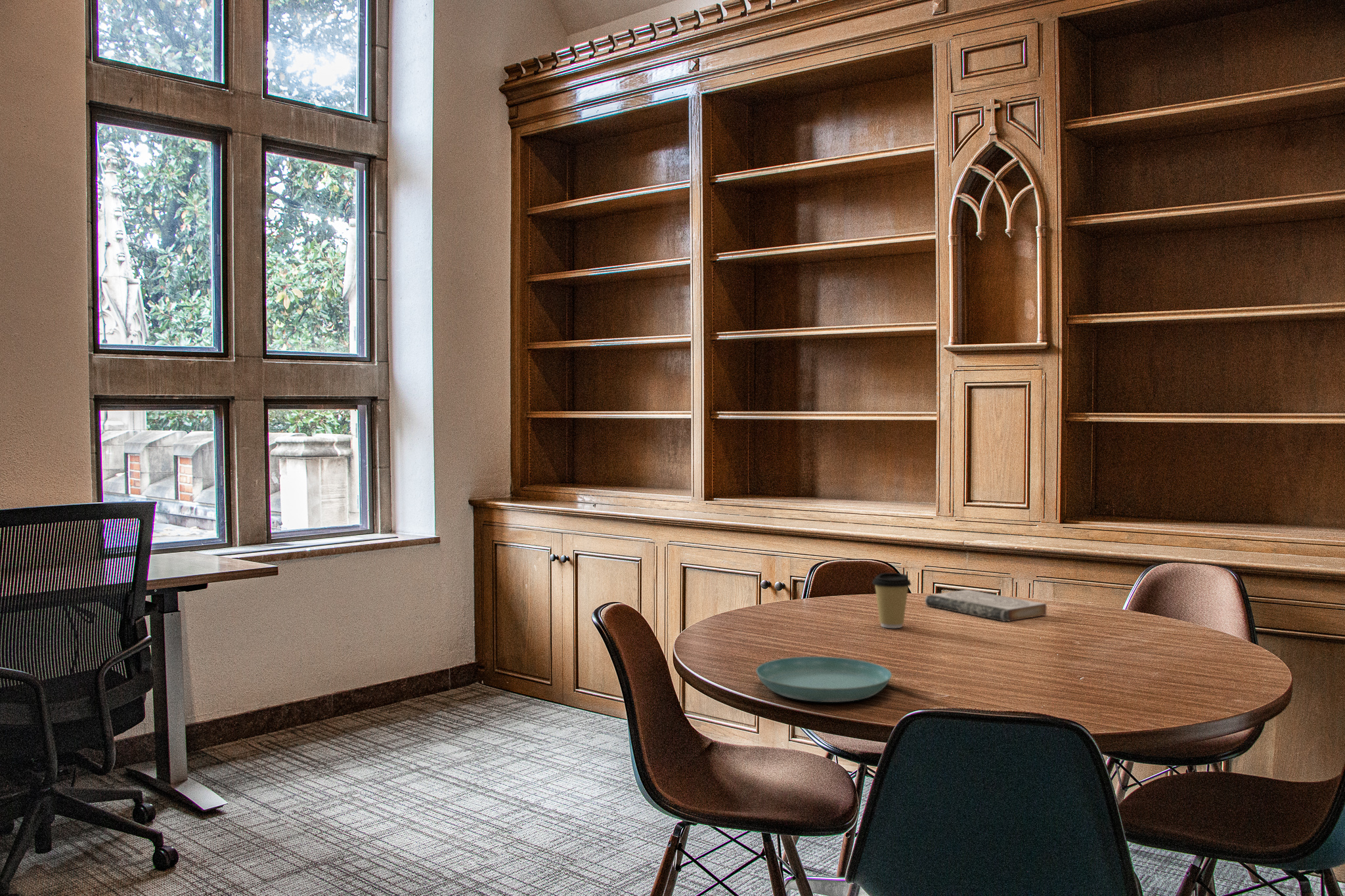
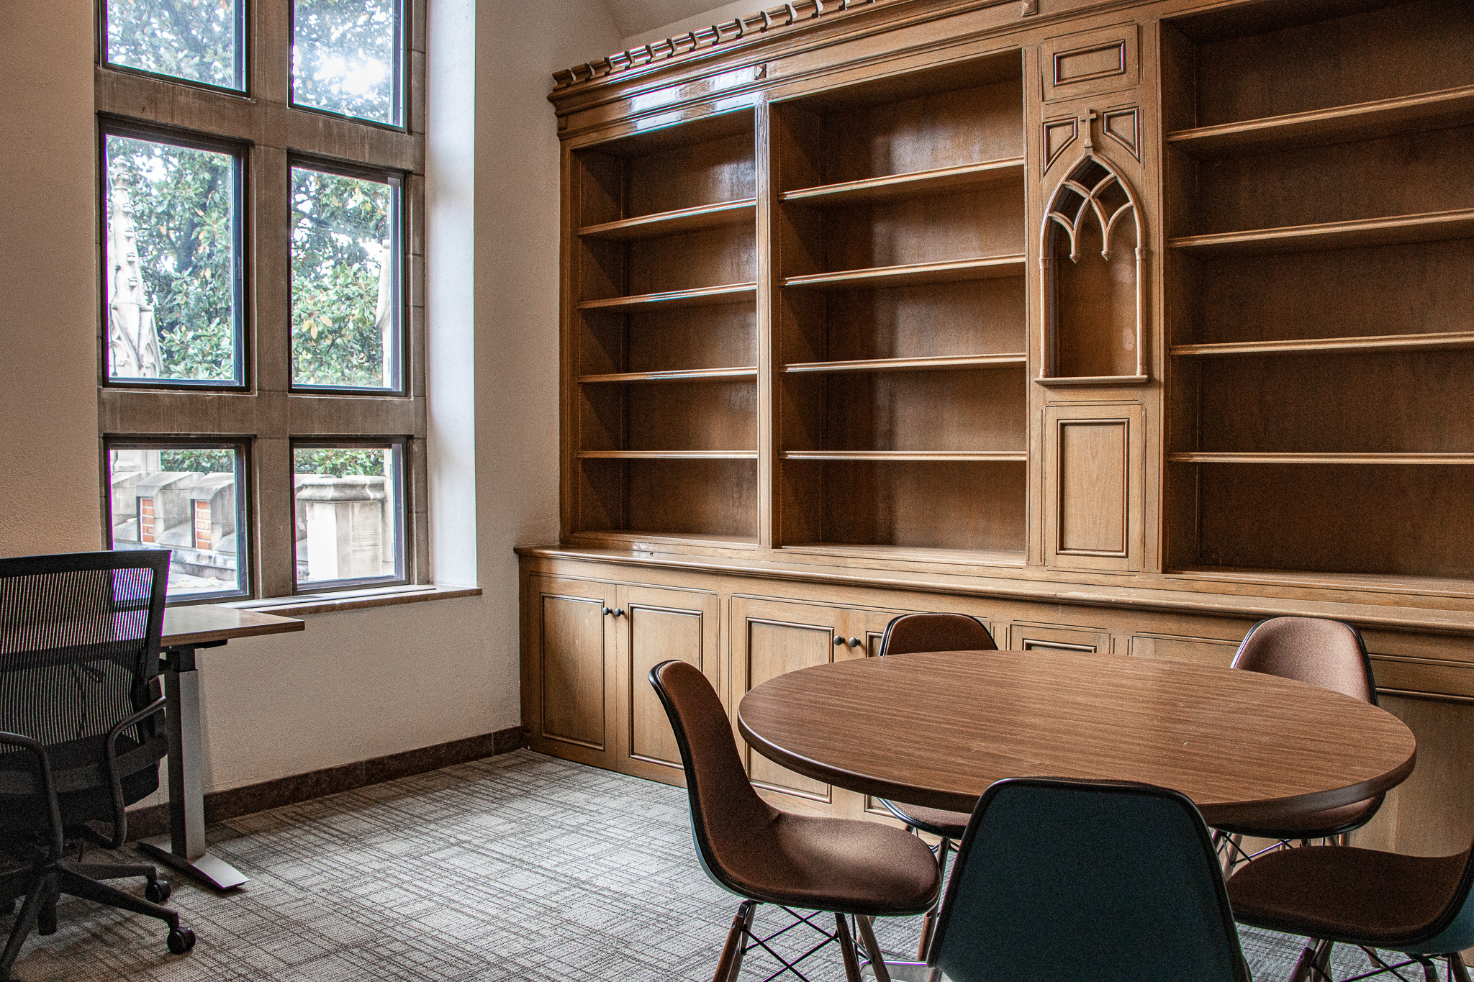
- book (984, 605)
- coffee cup (891, 601)
- saucer (823, 679)
